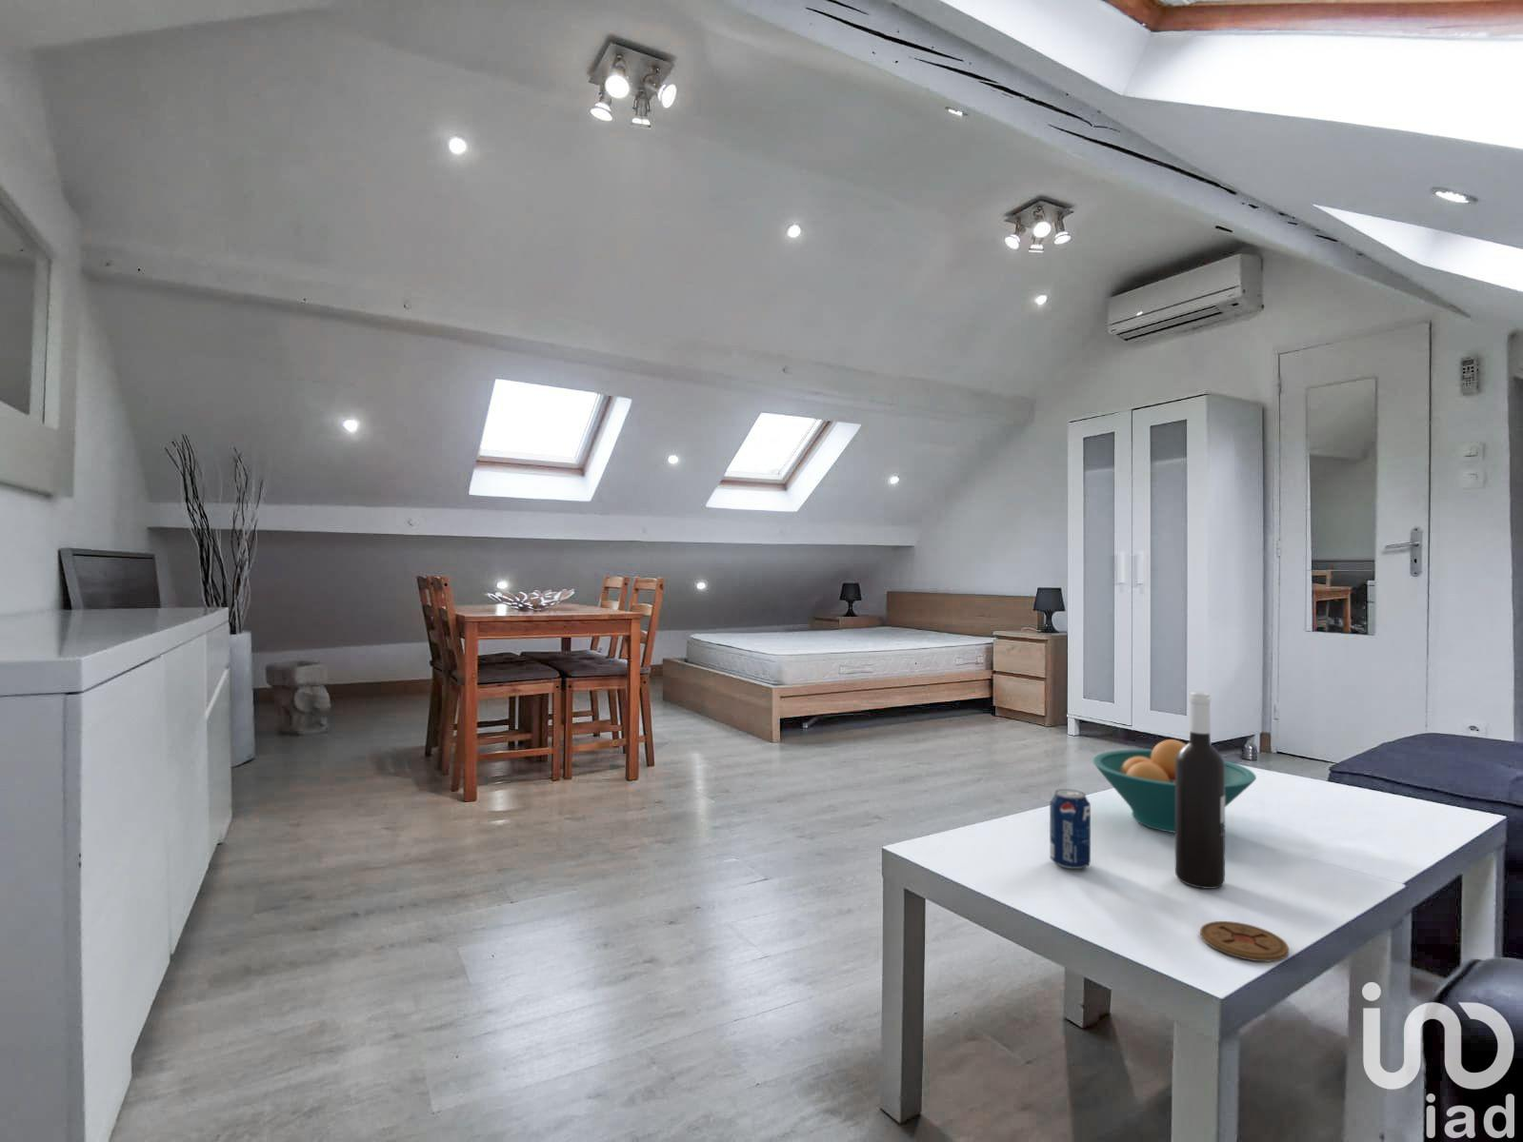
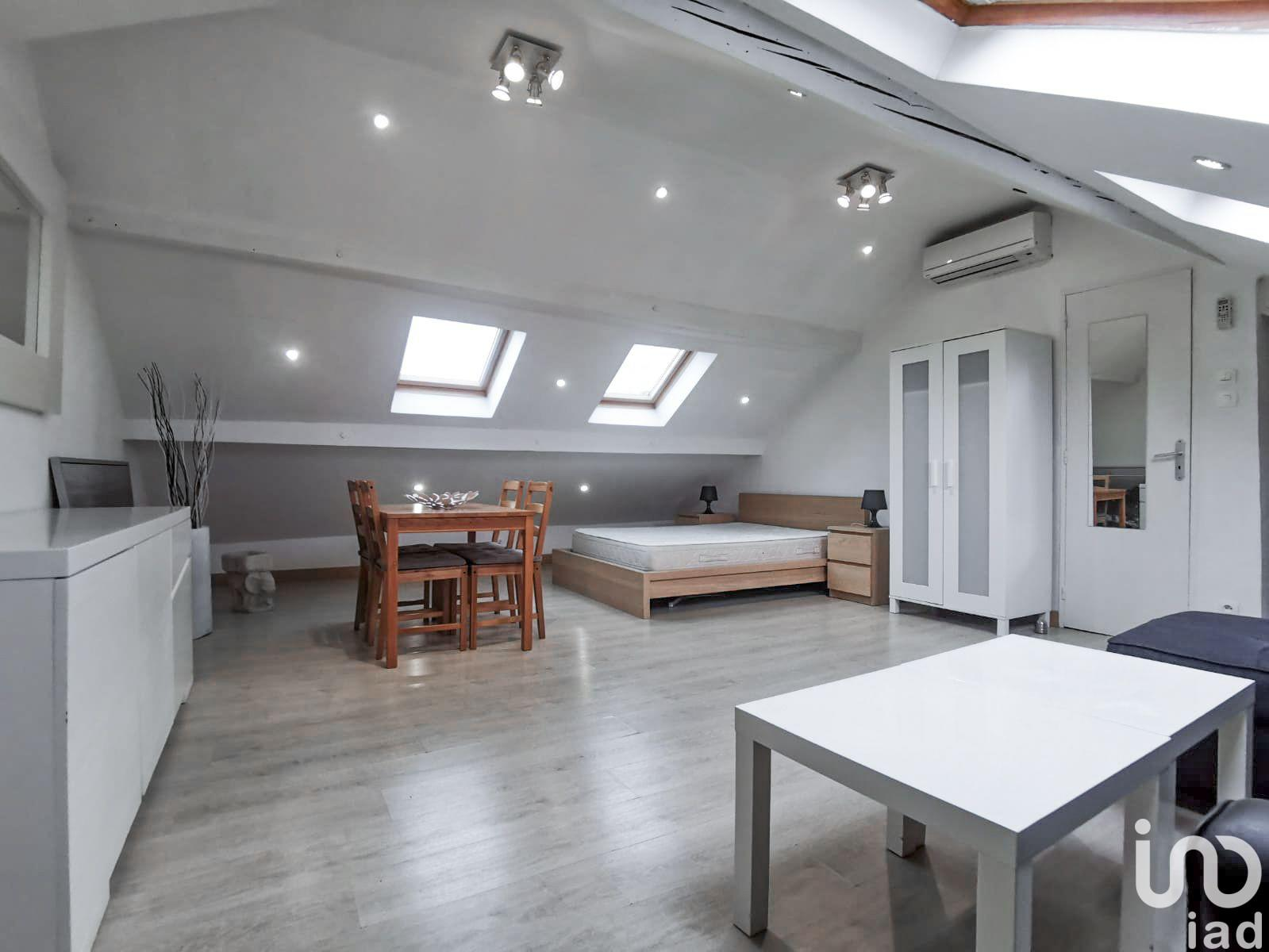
- fruit bowl (1170, 781)
- beverage can (1069, 828)
- wine bottle (1199, 787)
- coaster (1243, 940)
